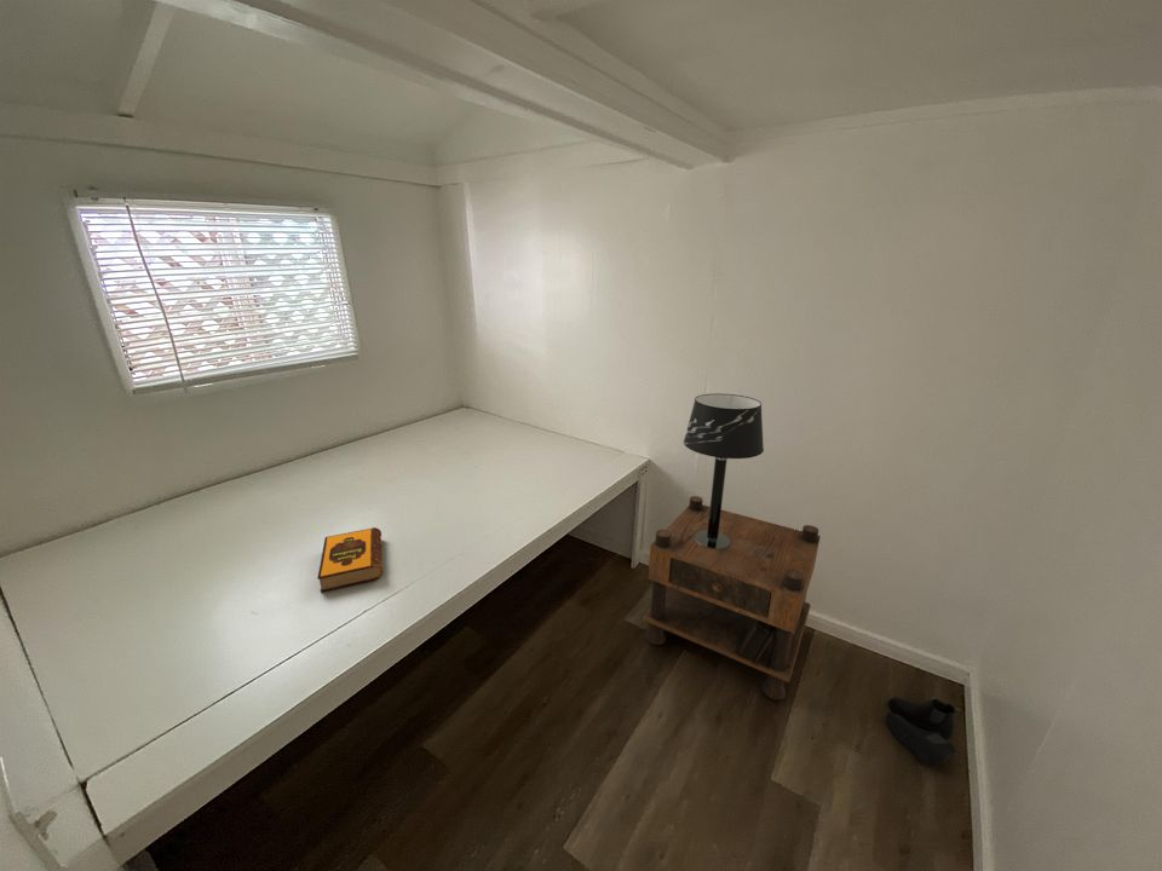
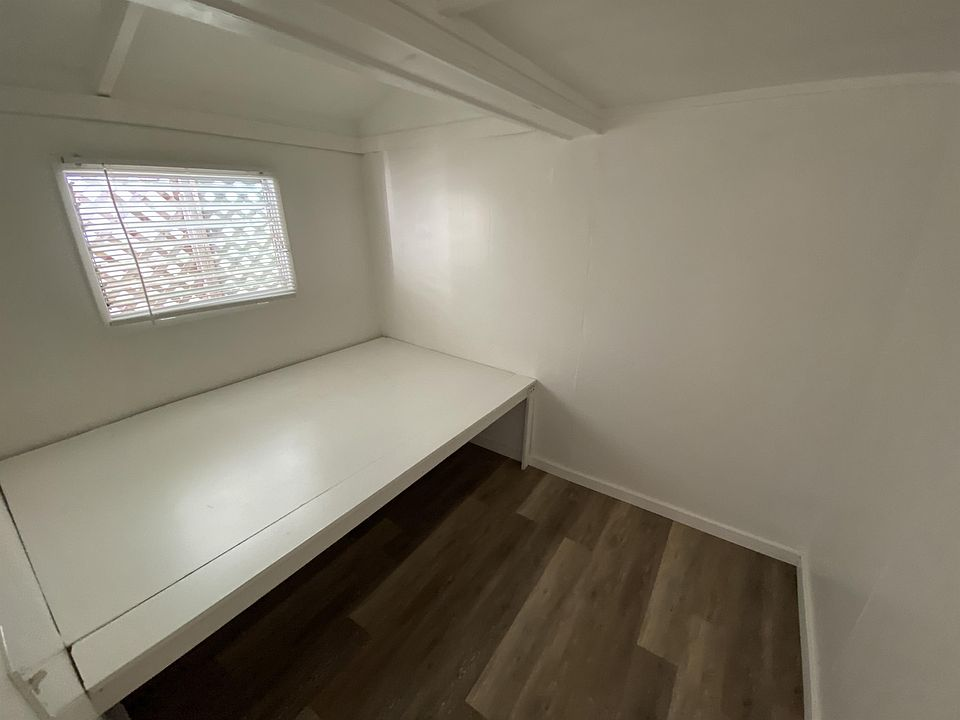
- table lamp (719, 473)
- hardback book (352, 555)
- nightstand (731, 583)
- boots (924, 725)
